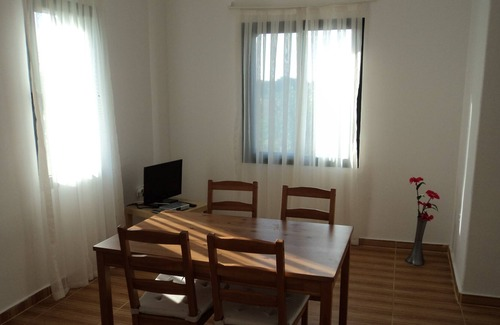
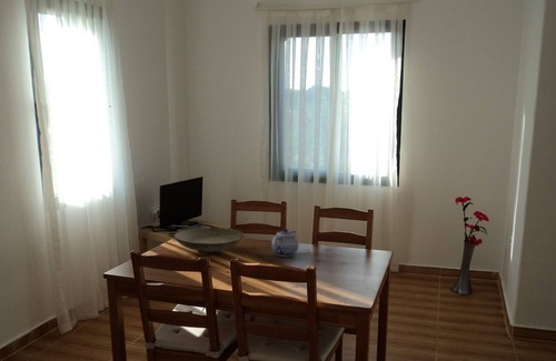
+ decorative bowl (209, 242)
+ teapot (285, 241)
